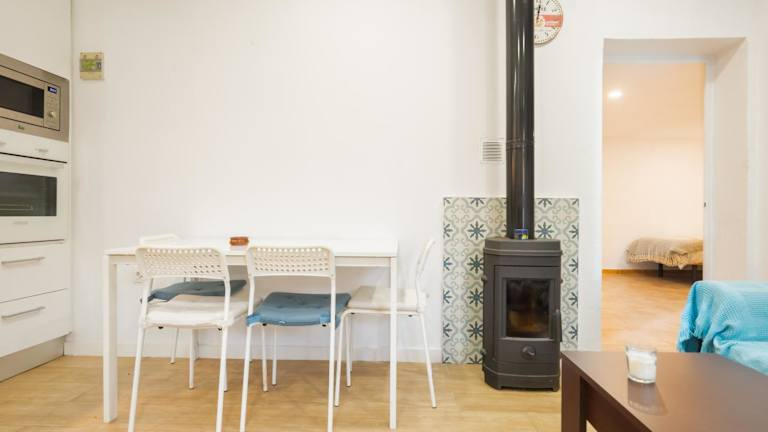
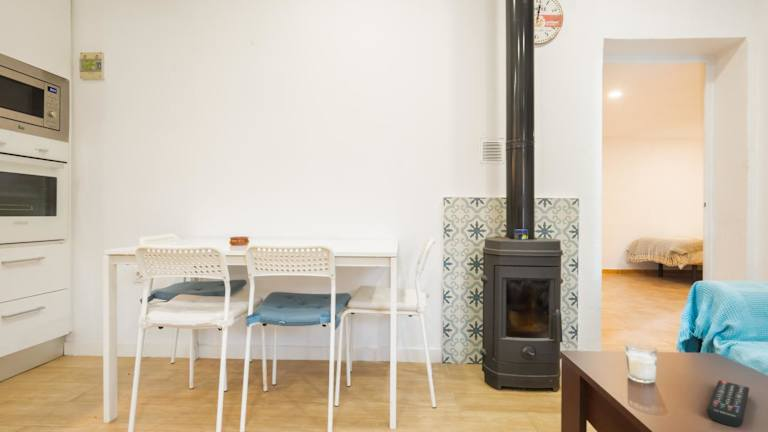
+ remote control (729, 401)
